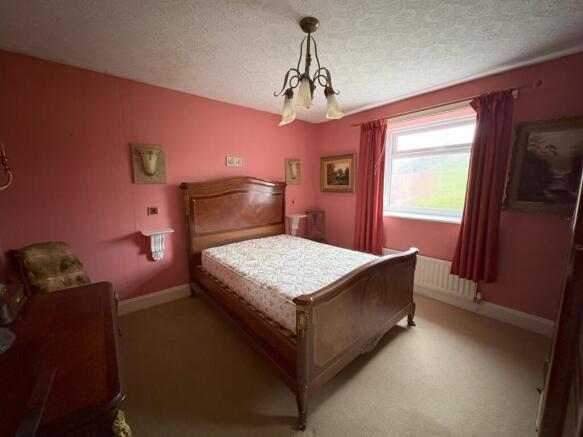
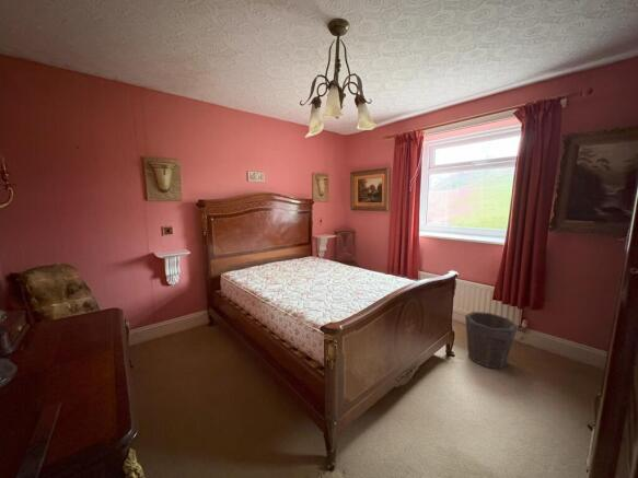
+ waste bin (488, 339)
